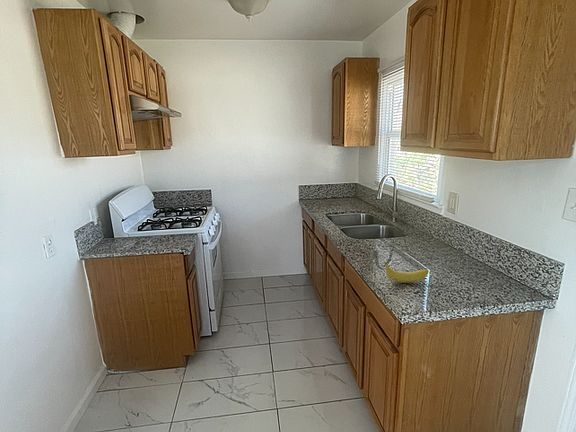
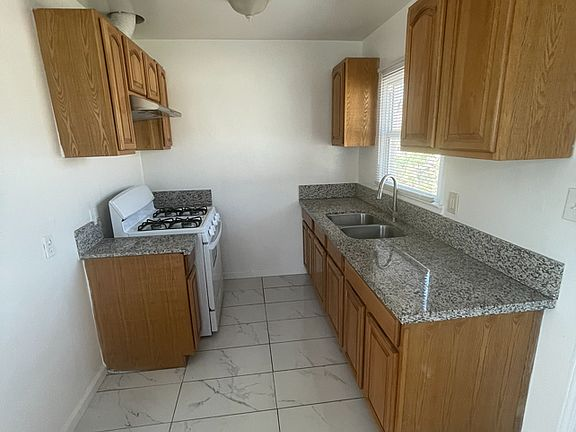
- fruit (406, 273)
